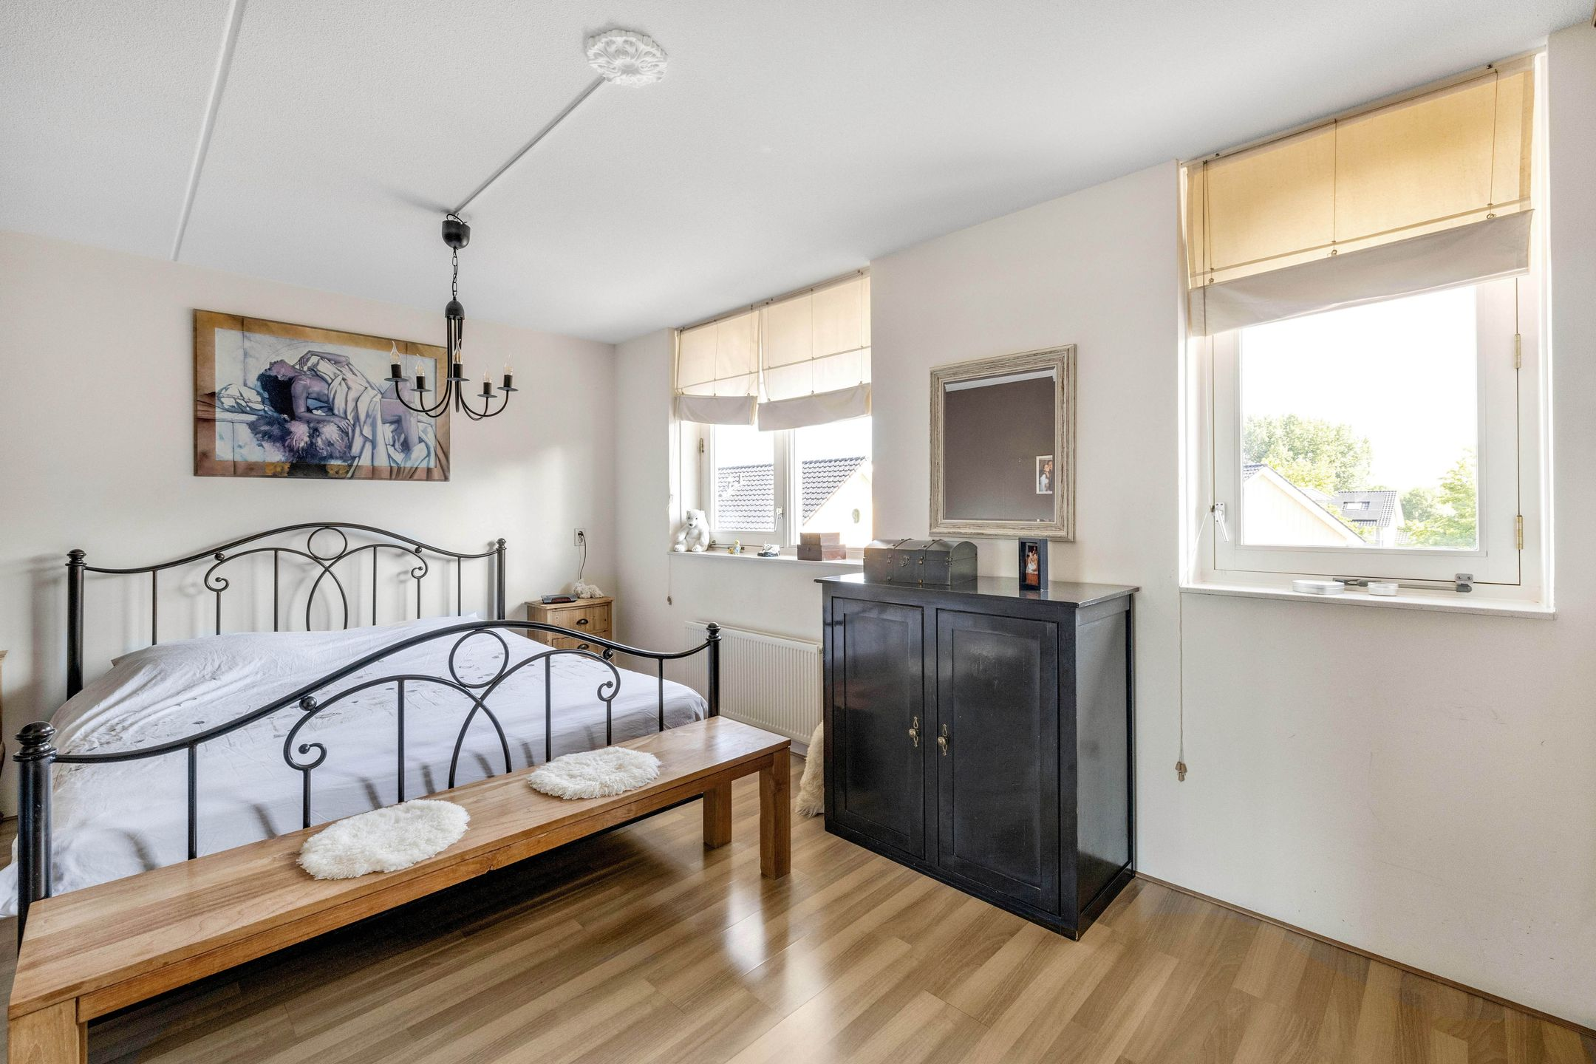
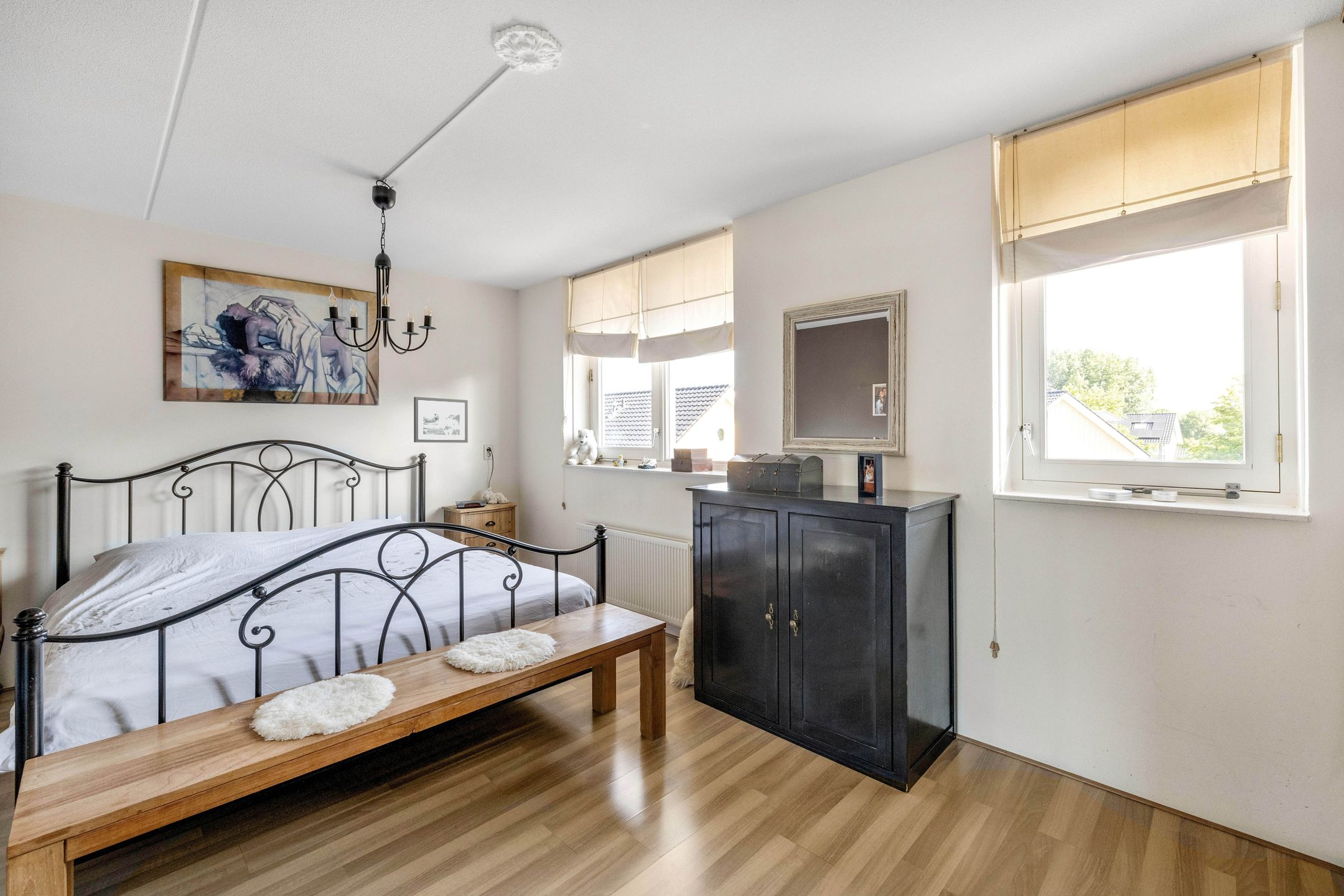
+ picture frame (441, 420)
